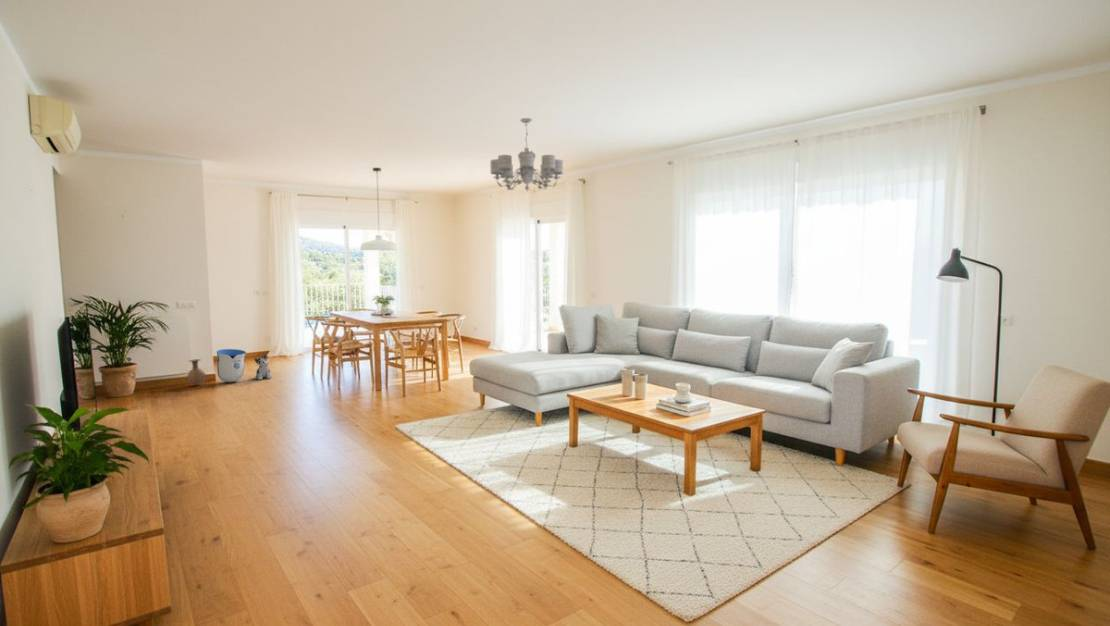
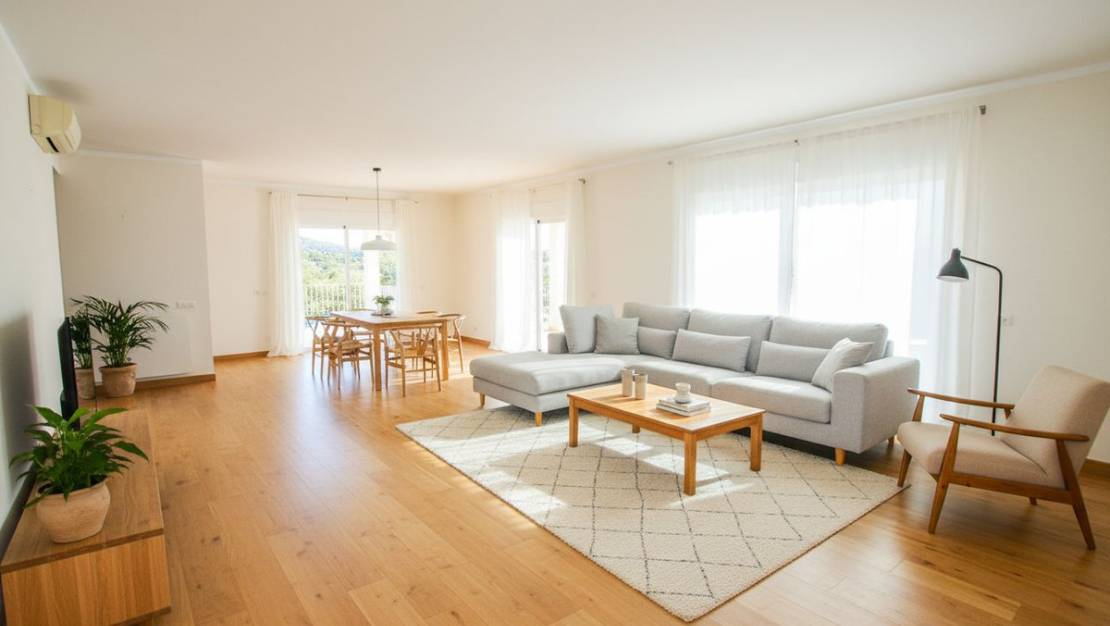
- plush toy (262, 365)
- chandelier (527, 155)
- sun visor (231, 365)
- vase (196, 372)
